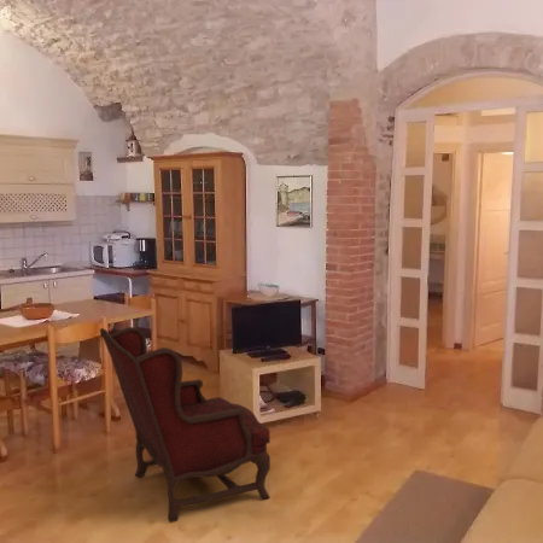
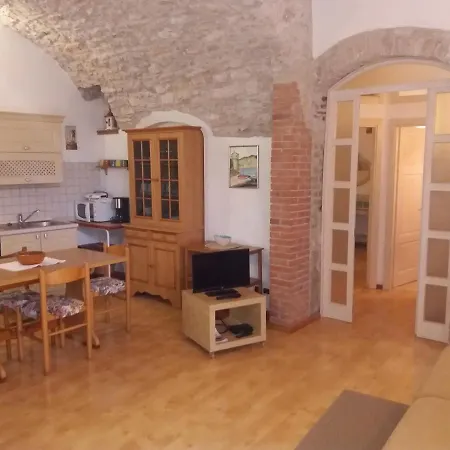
- armchair (181, 405)
